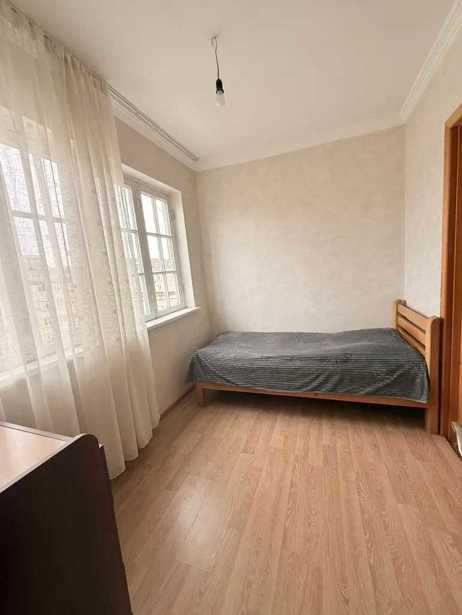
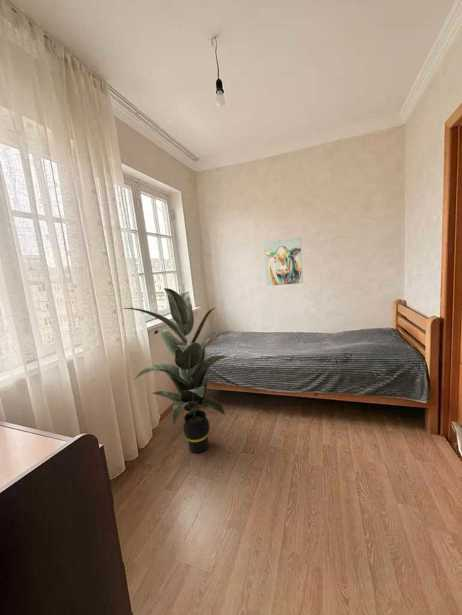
+ wall art (283, 262)
+ indoor plant (182, 371)
